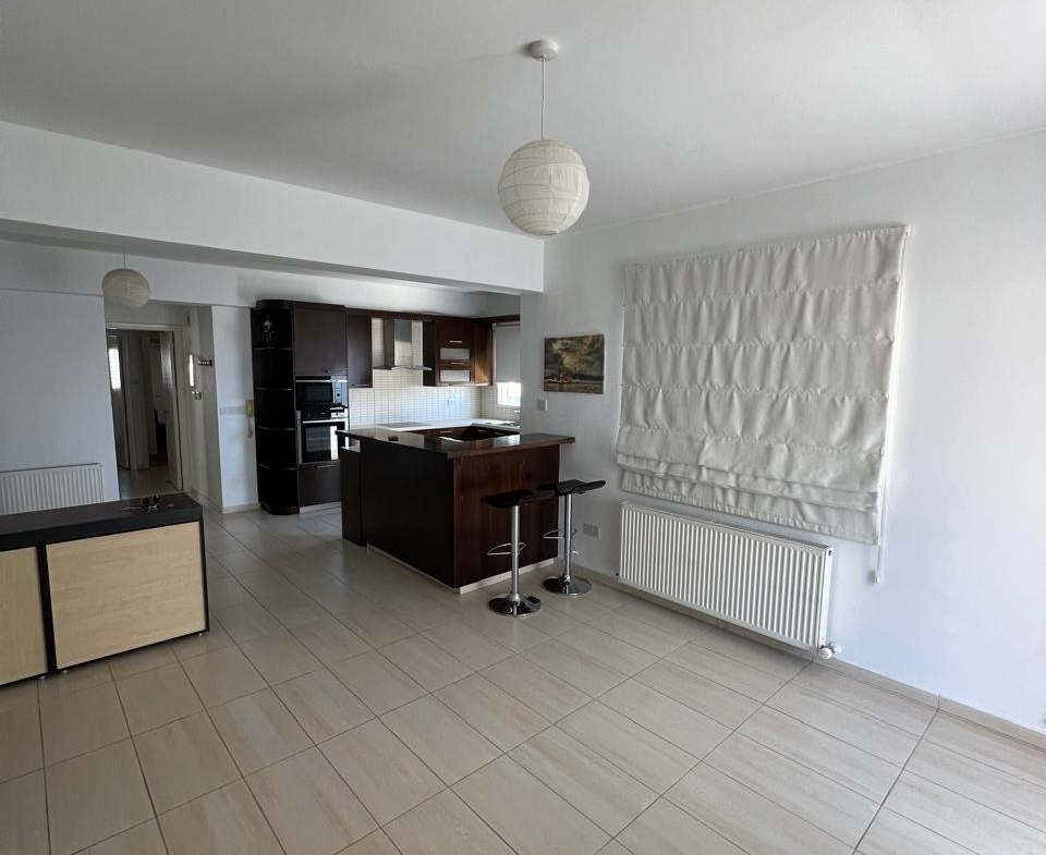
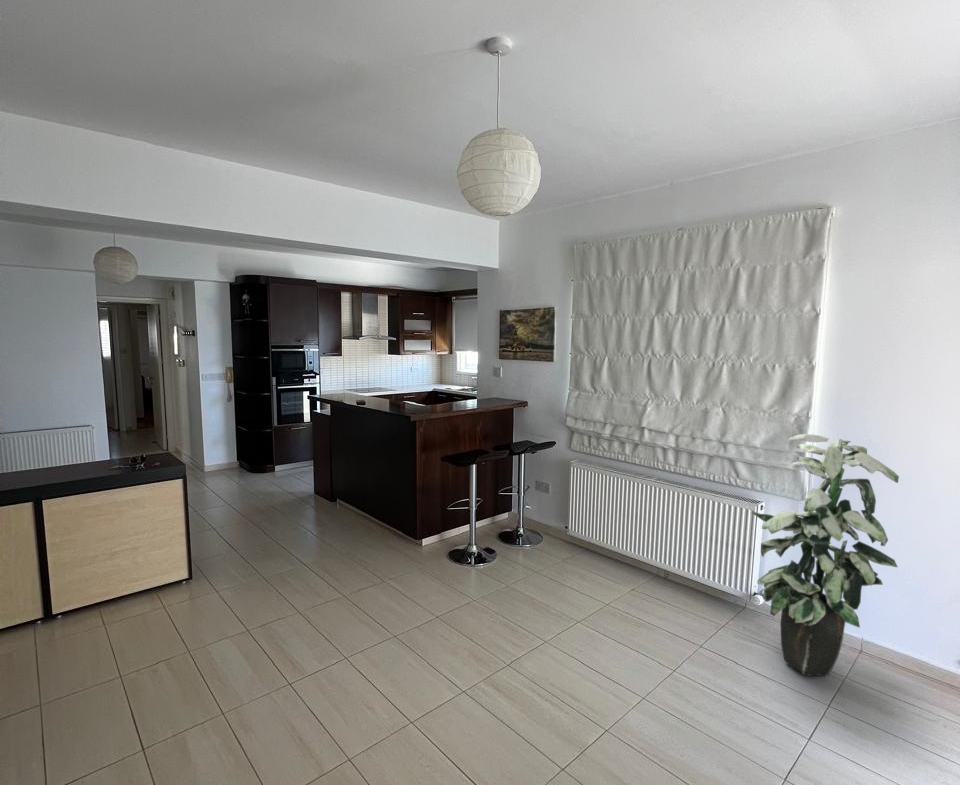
+ indoor plant (816, 551)
